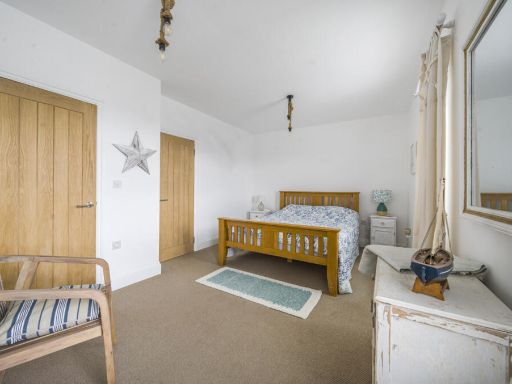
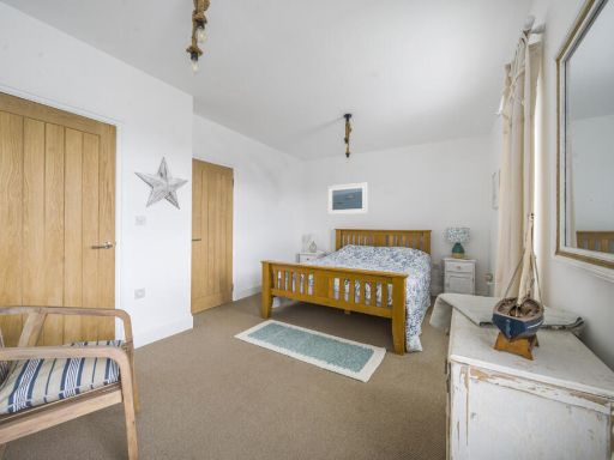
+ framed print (347, 199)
